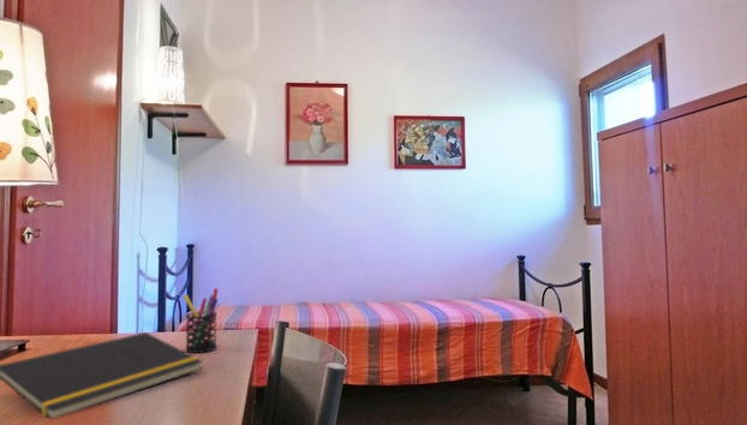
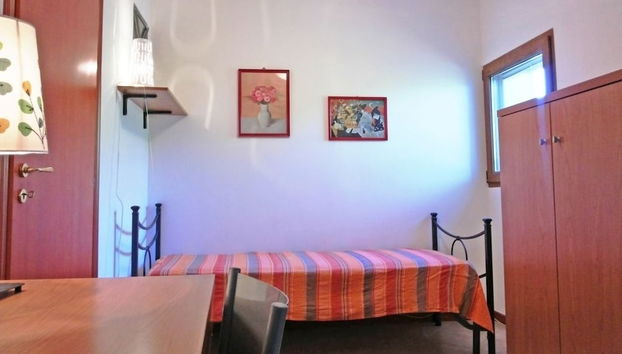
- notepad (107, 367)
- pen holder (204, 317)
